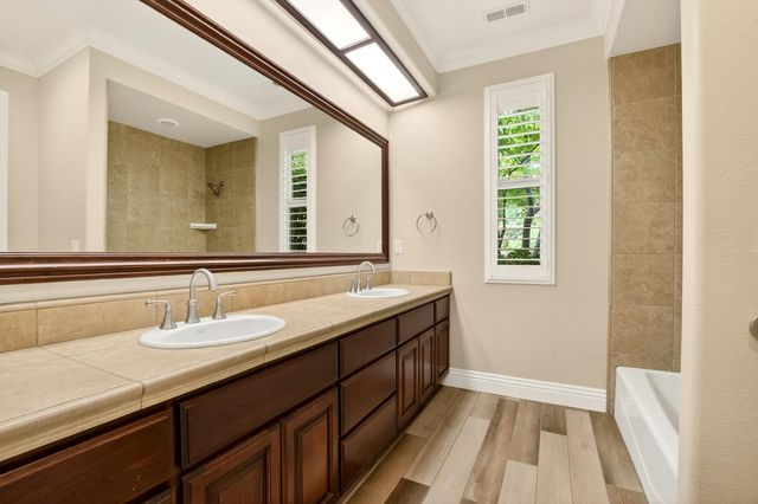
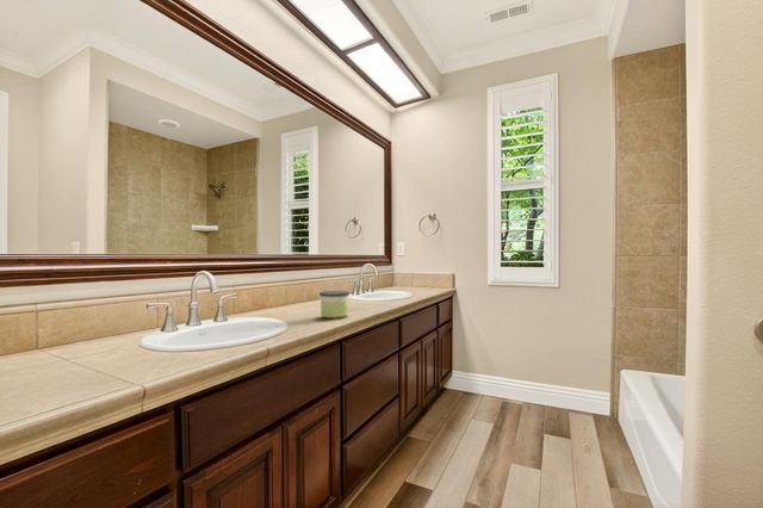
+ candle (334, 304)
